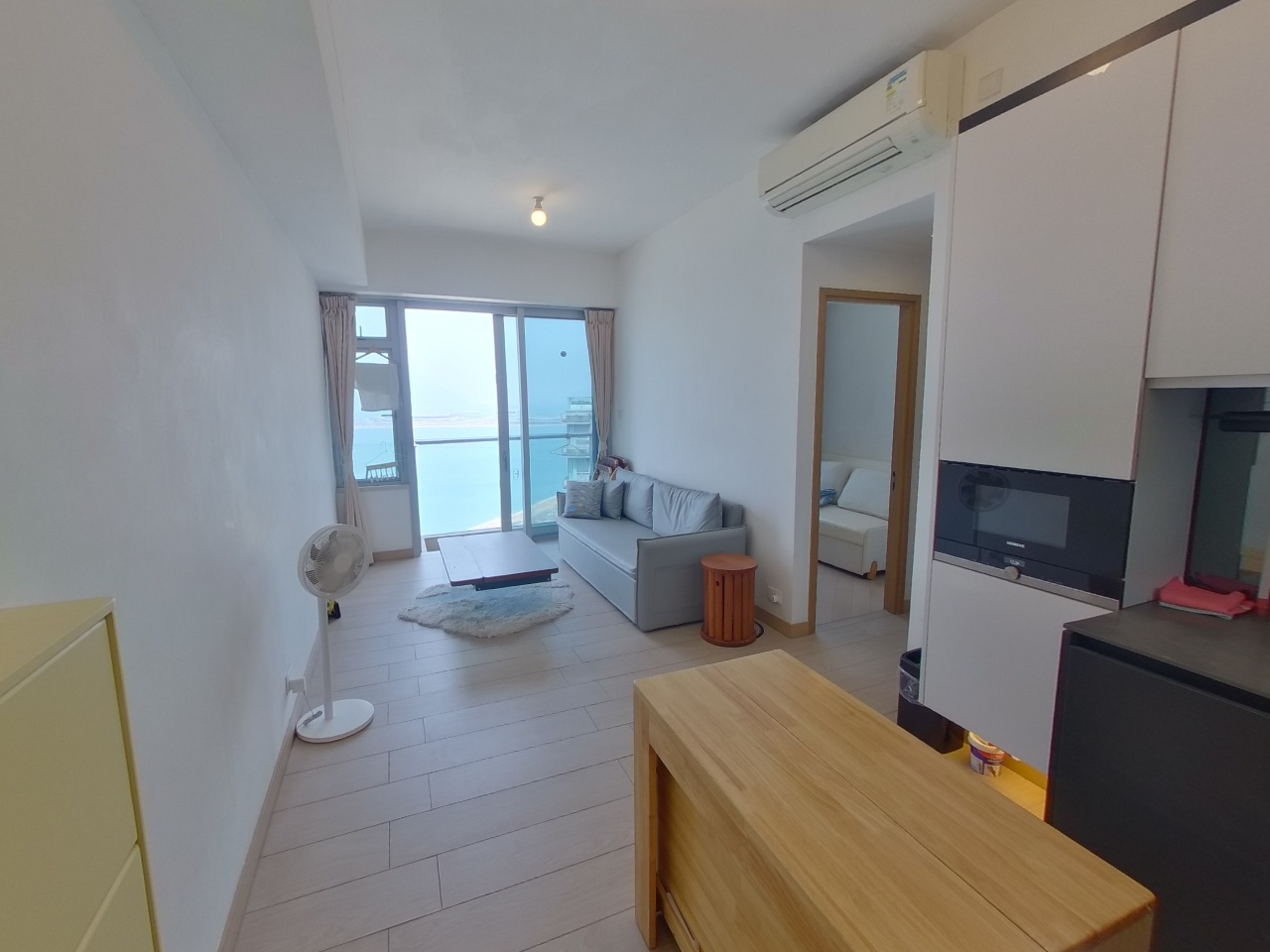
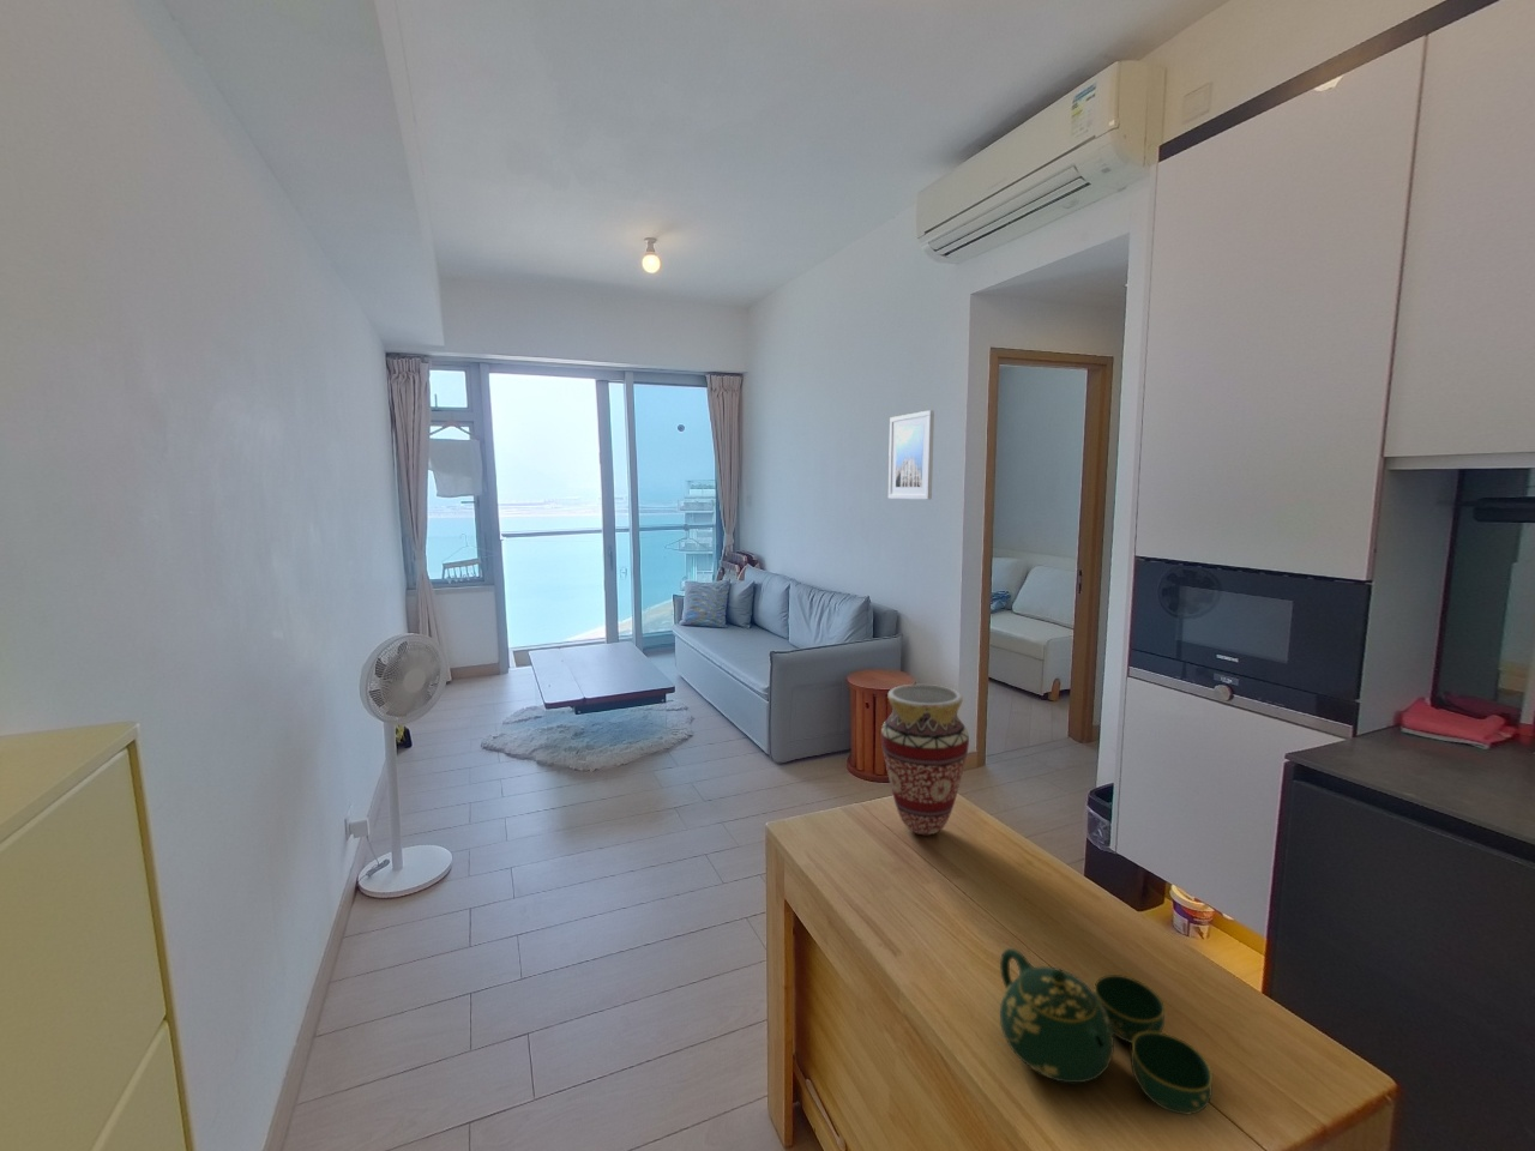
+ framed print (909, 457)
+ vase (923, 762)
+ tea set (1091, 1011)
